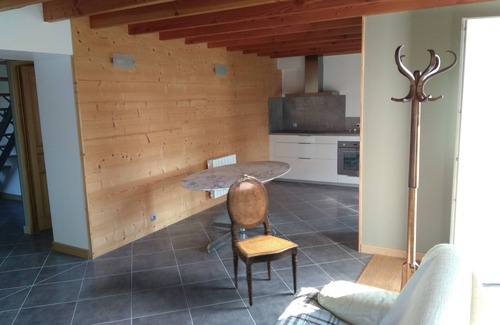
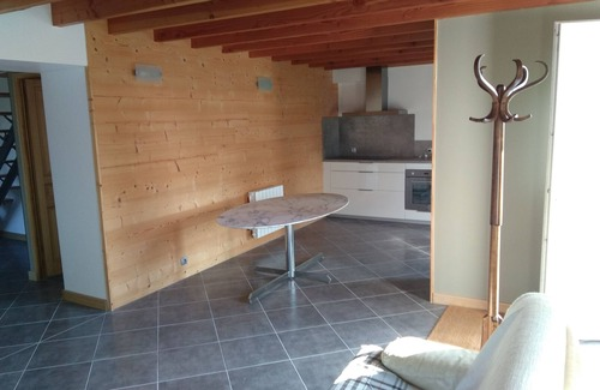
- dining chair (261, 235)
